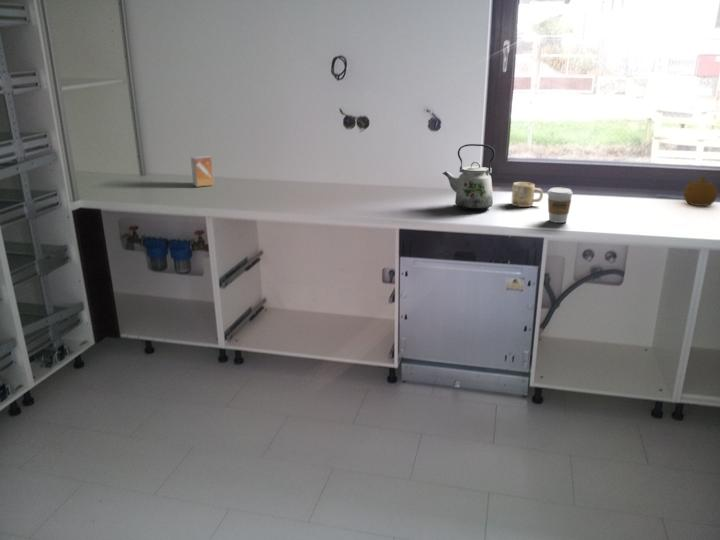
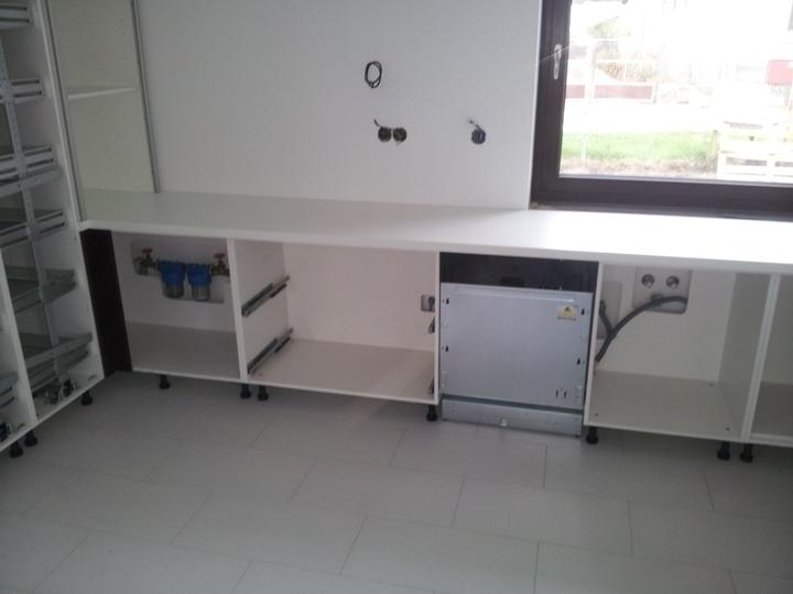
- mug (527, 194)
- kettle (467, 176)
- coffee cup (559, 204)
- fruit (700, 190)
- small box (202, 171)
